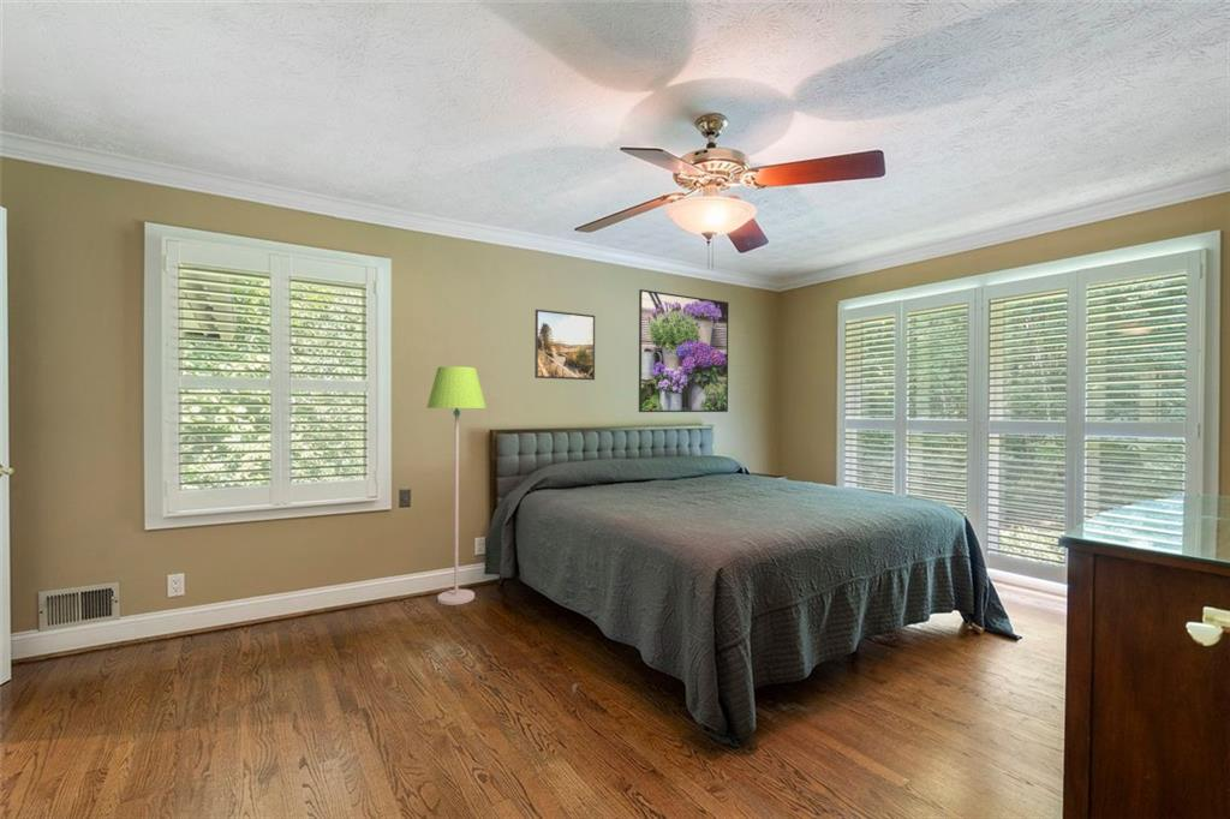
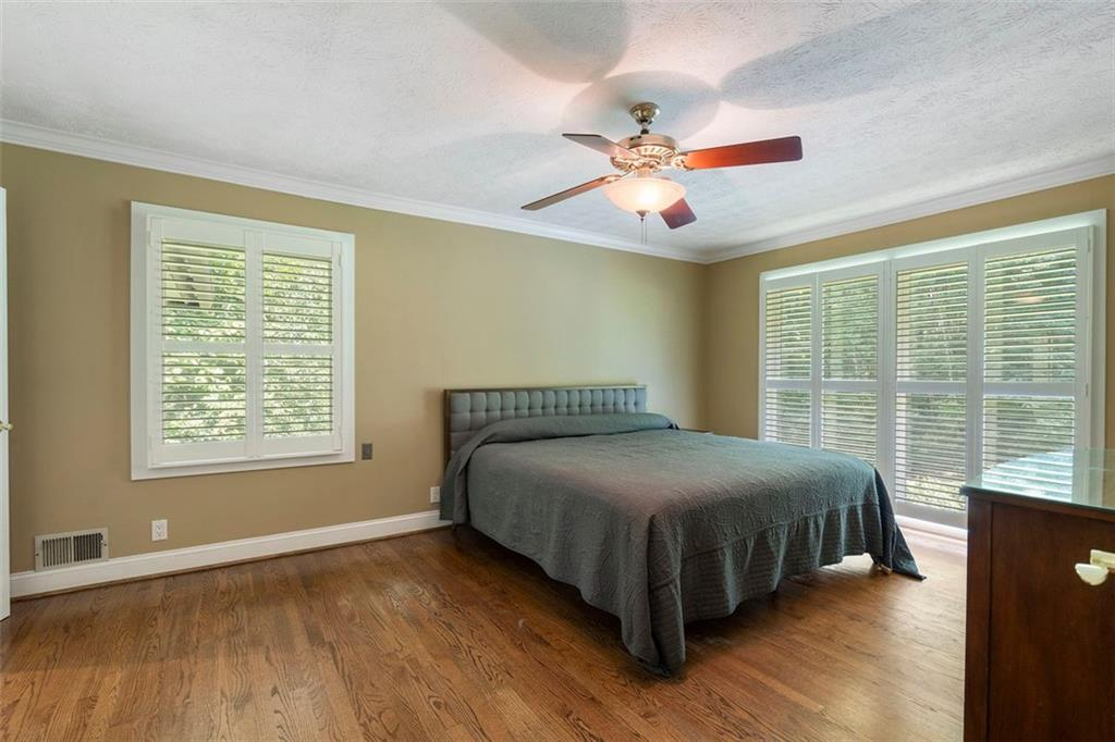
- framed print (686, 354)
- floor lamp (456, 483)
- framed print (566, 345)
